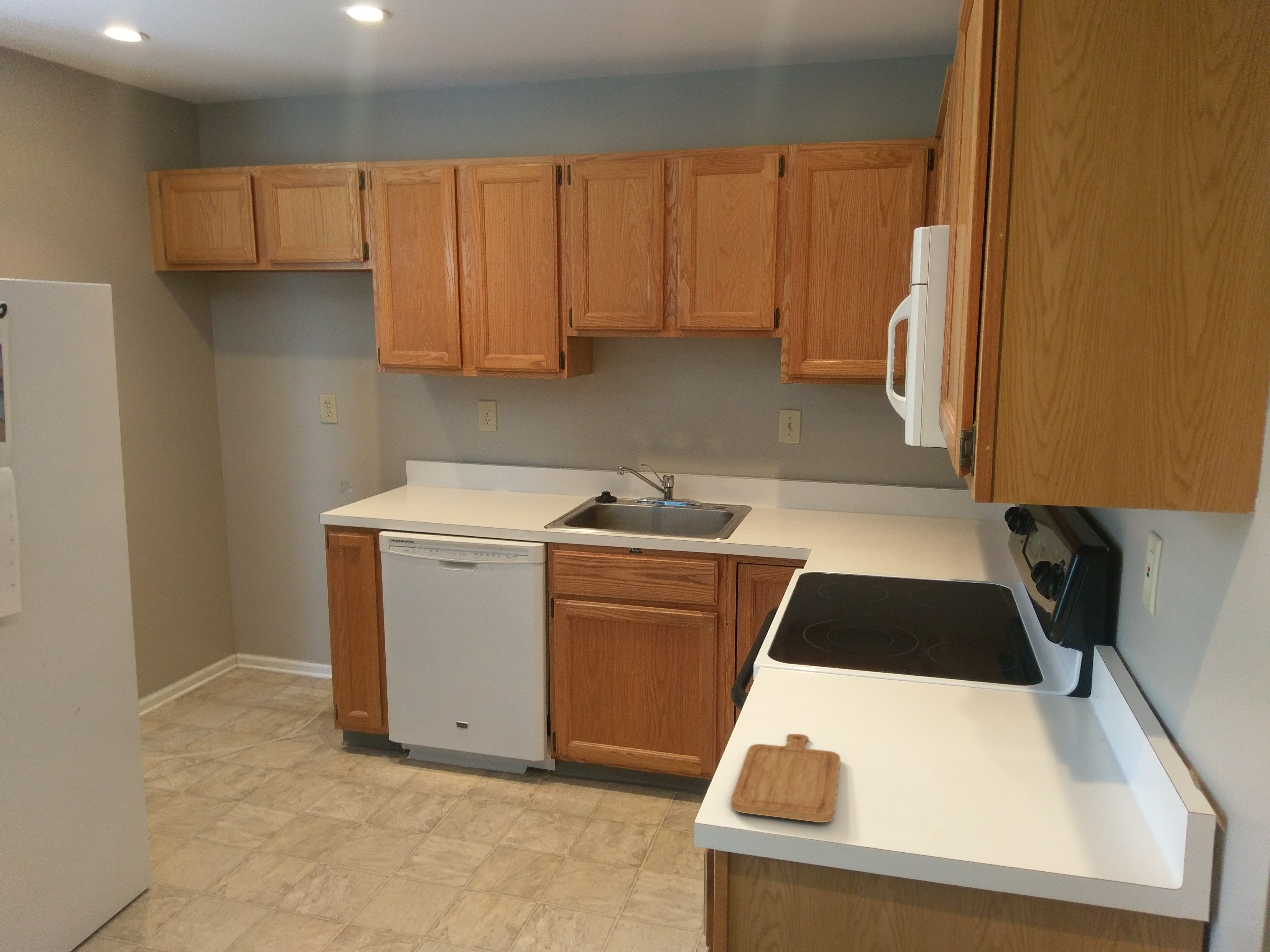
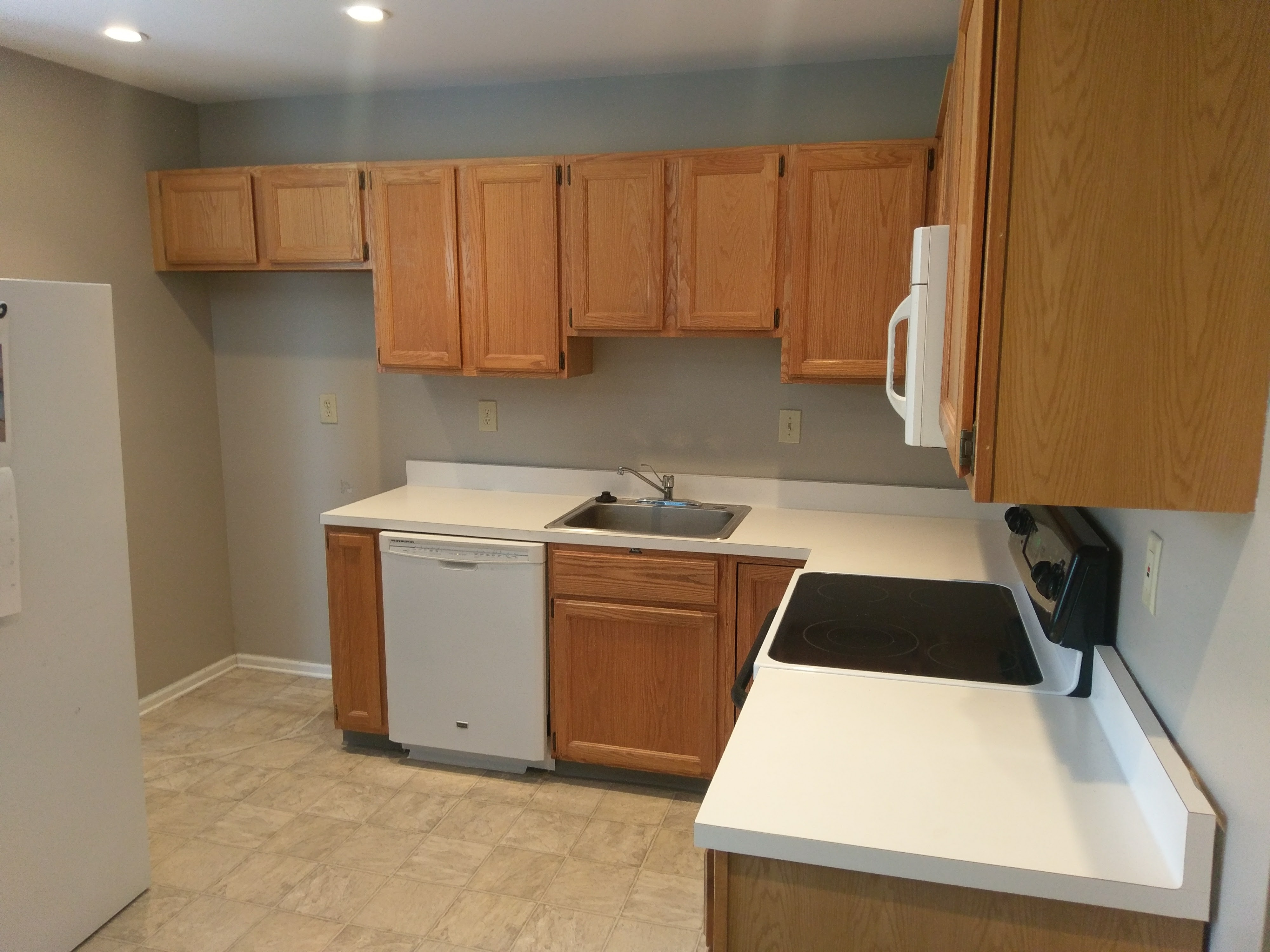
- chopping board (790, 772)
